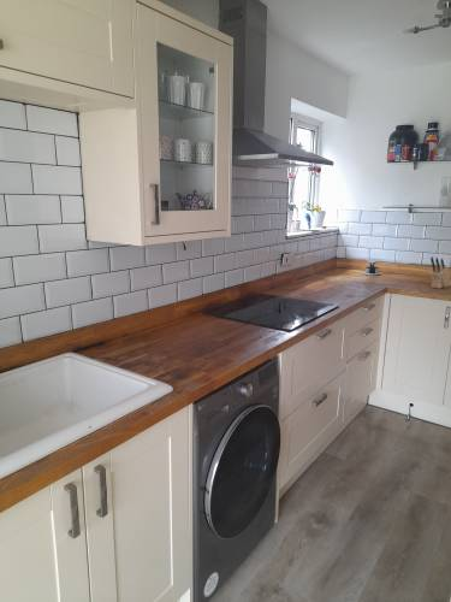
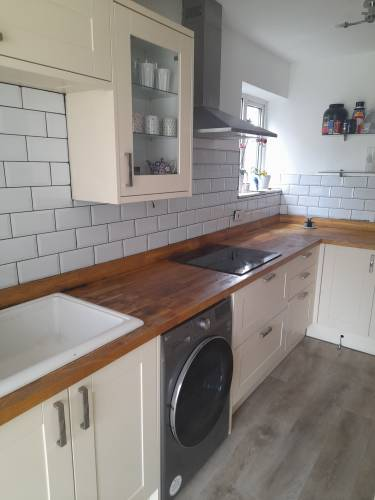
- knife block (440, 271)
